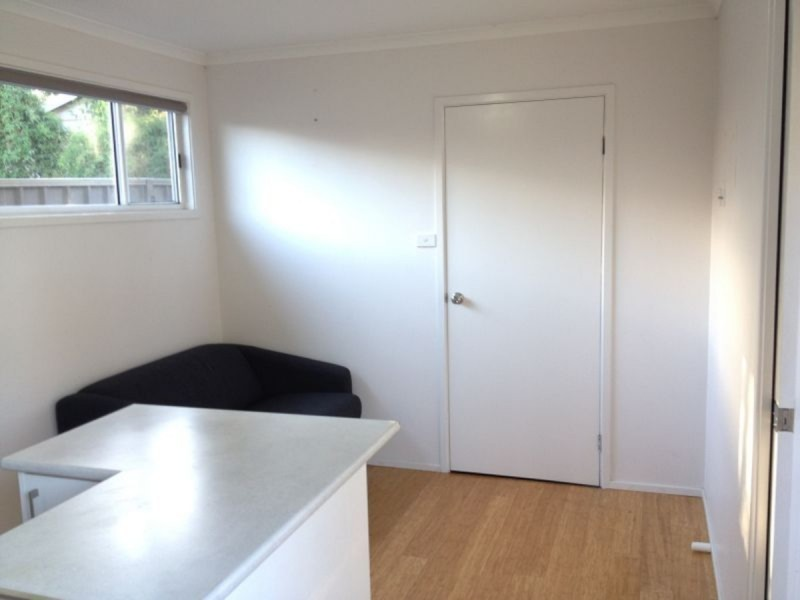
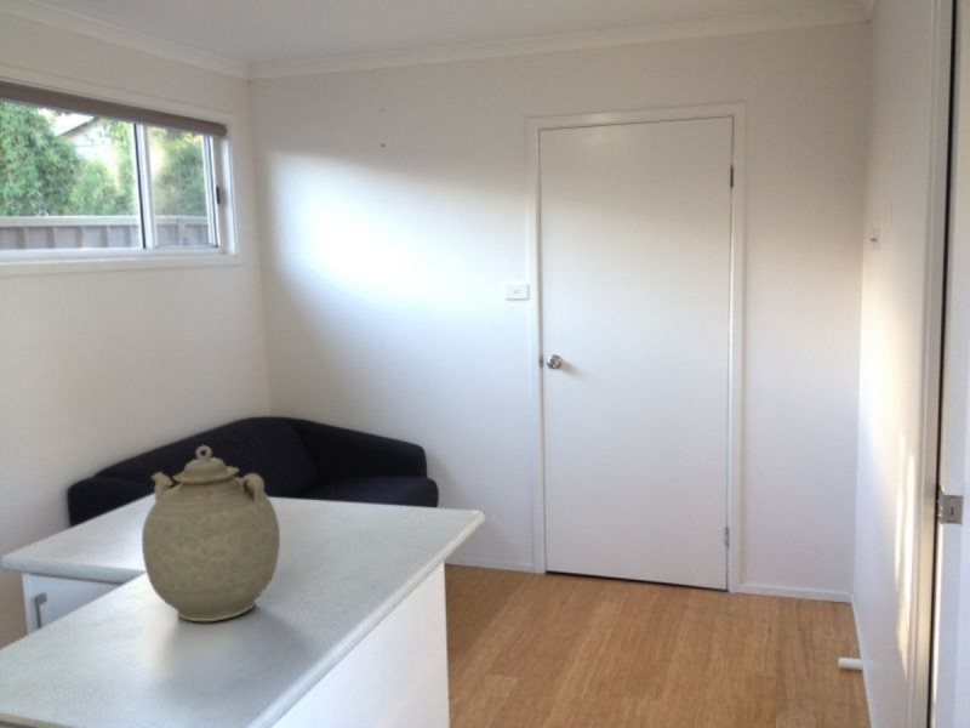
+ teapot (210, 528)
